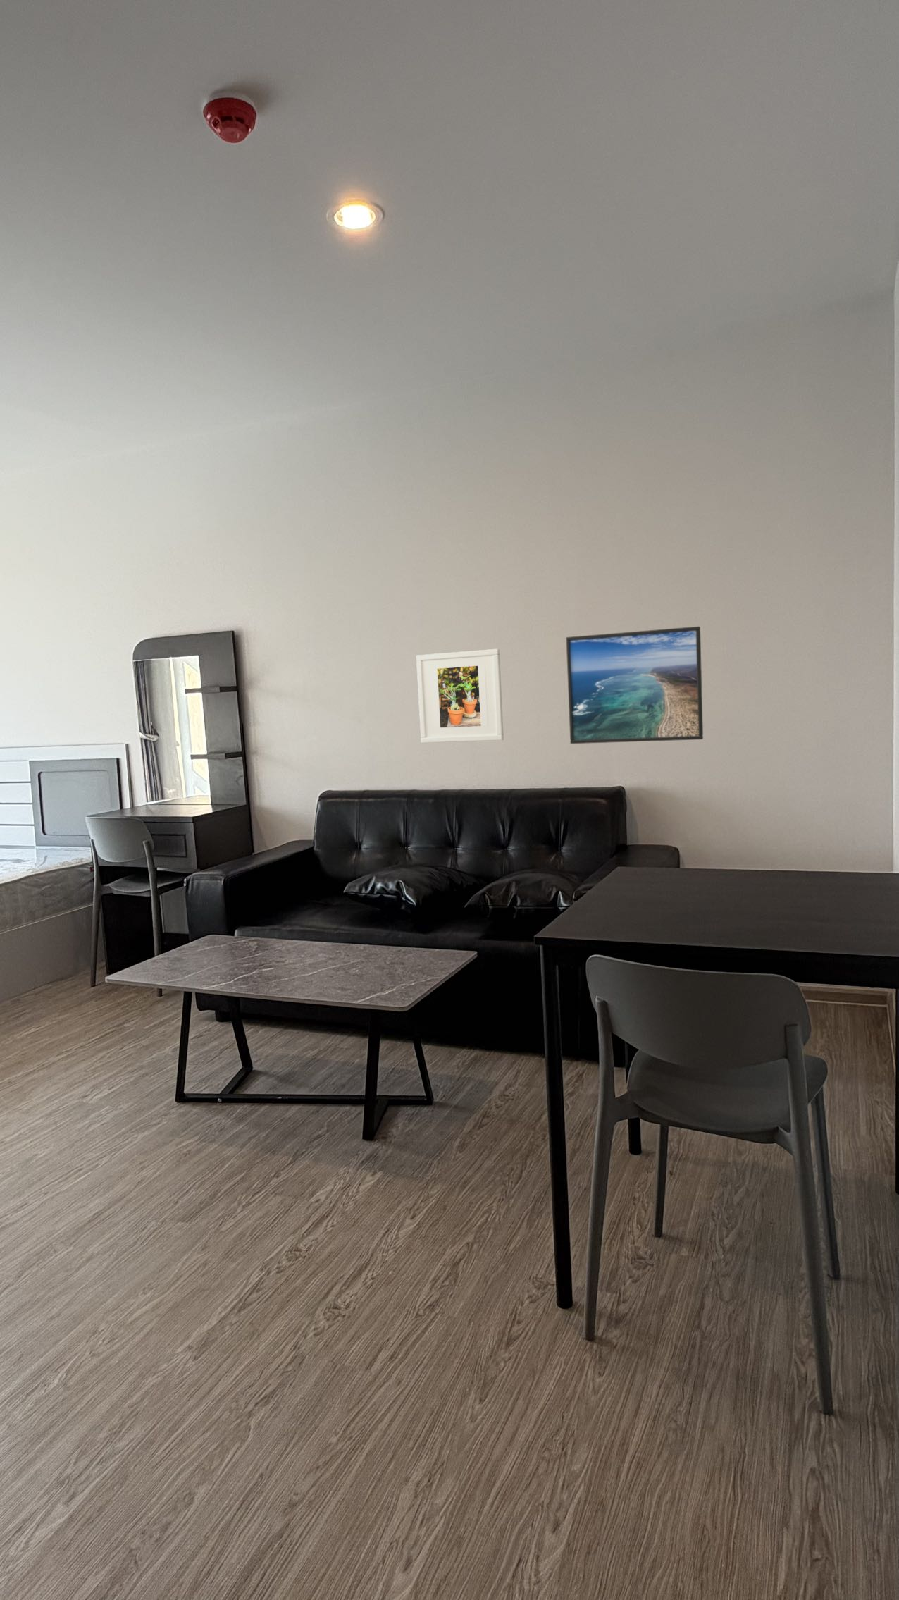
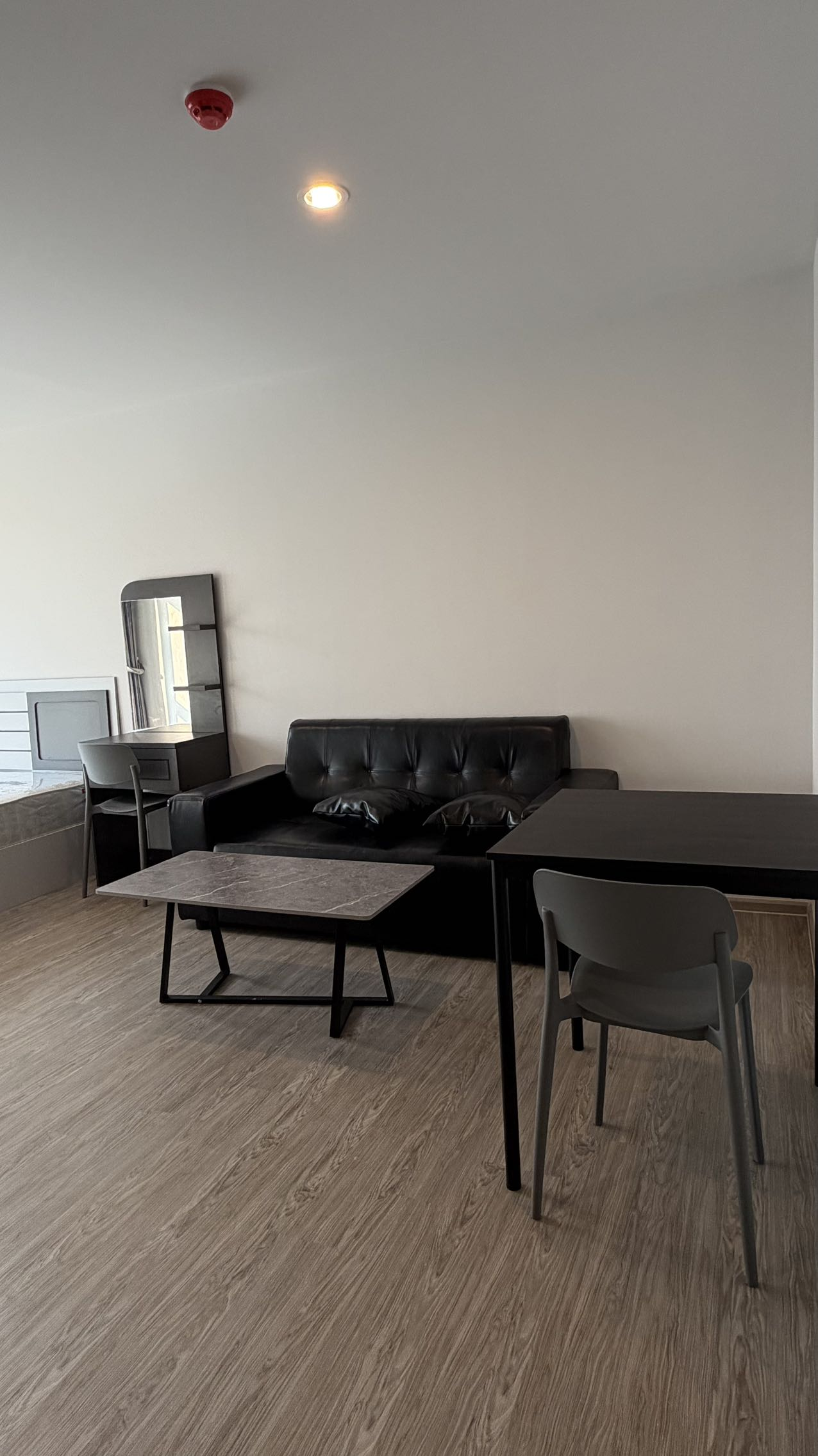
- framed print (459, 697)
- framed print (633, 687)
